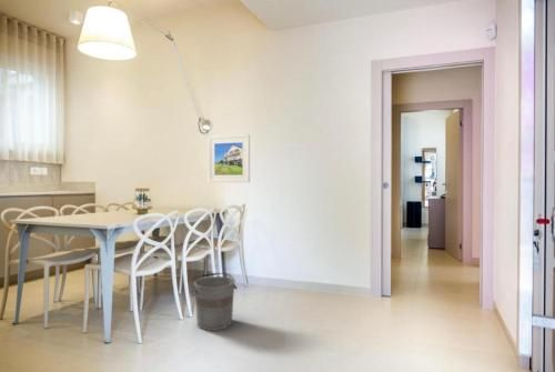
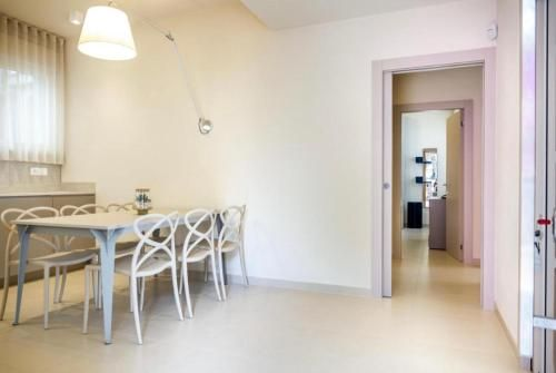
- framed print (228, 159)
- bucket (214, 300)
